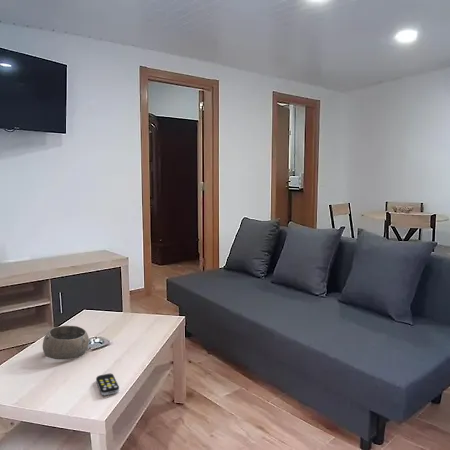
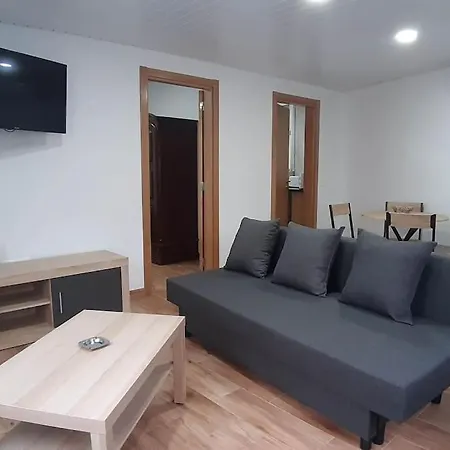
- remote control (107, 383)
- bowl (66, 341)
